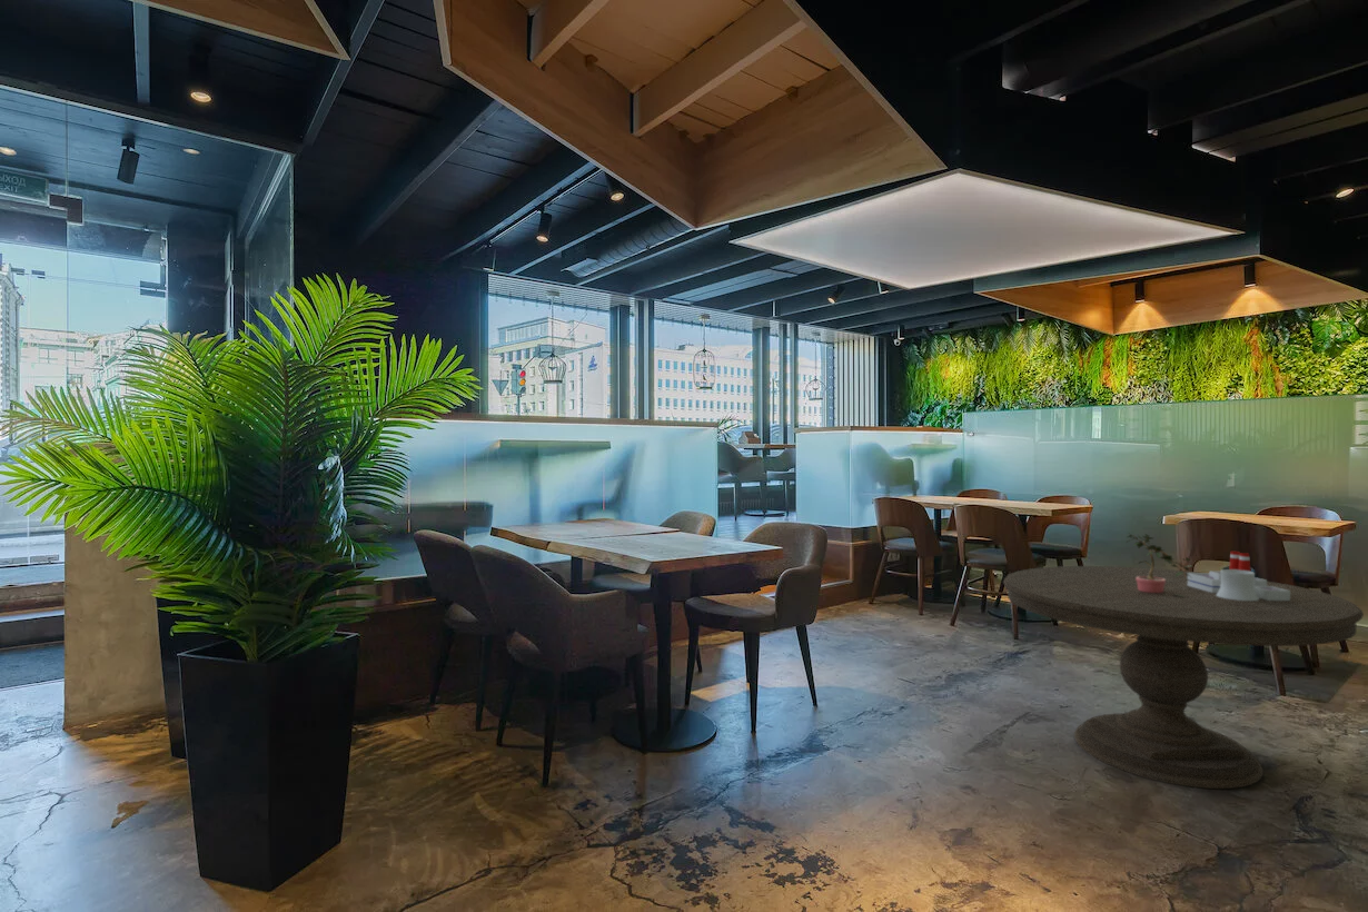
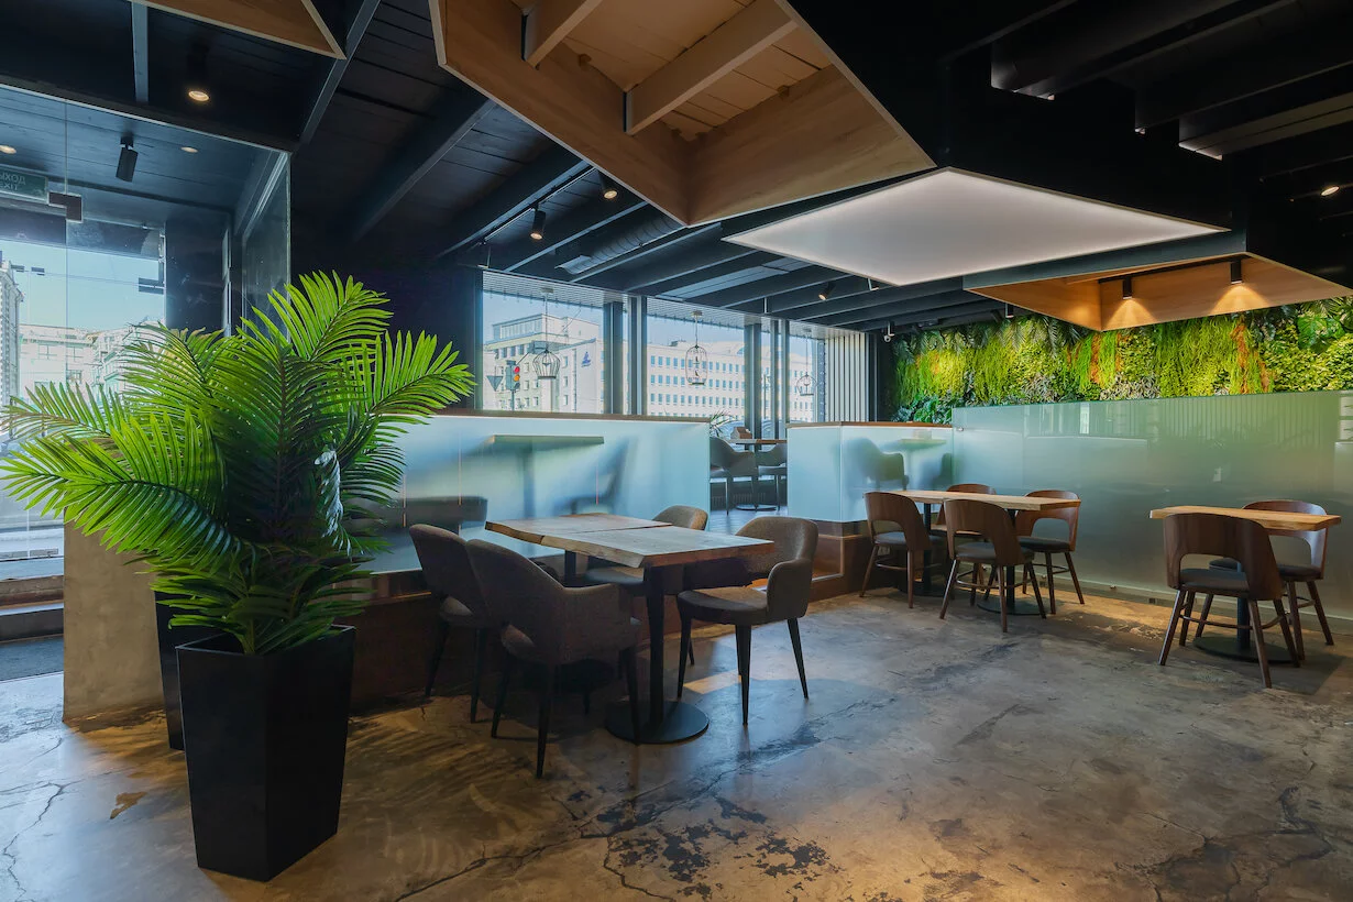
- potted plant (1153, 563)
- architectural model (1231, 573)
- dining table (1162, 670)
